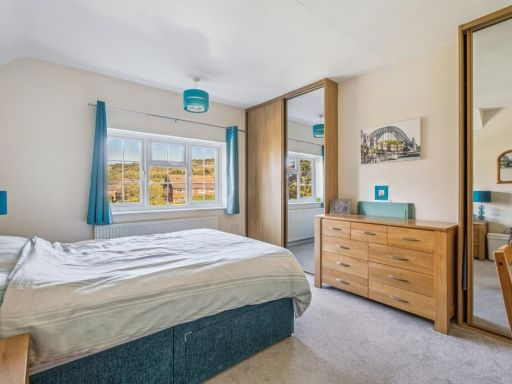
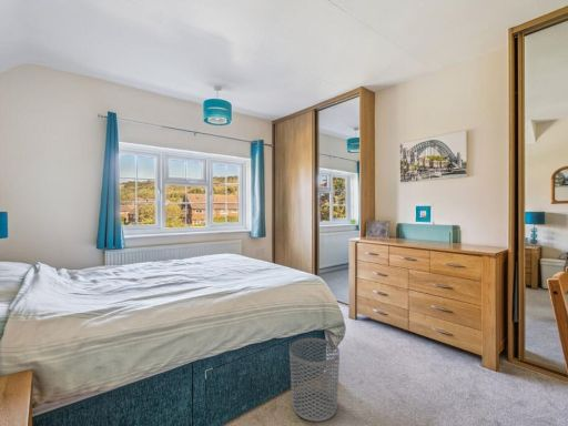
+ waste bin (314, 376)
